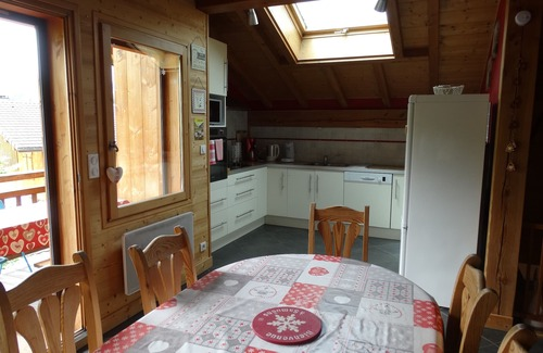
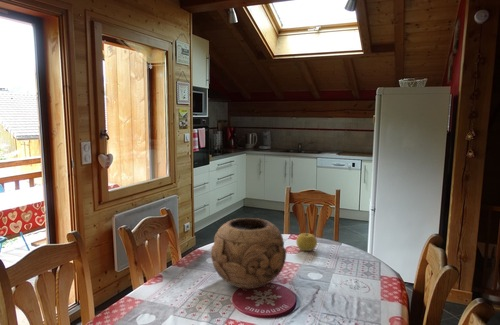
+ decorative bowl (248, 251)
+ fruit (306, 241)
